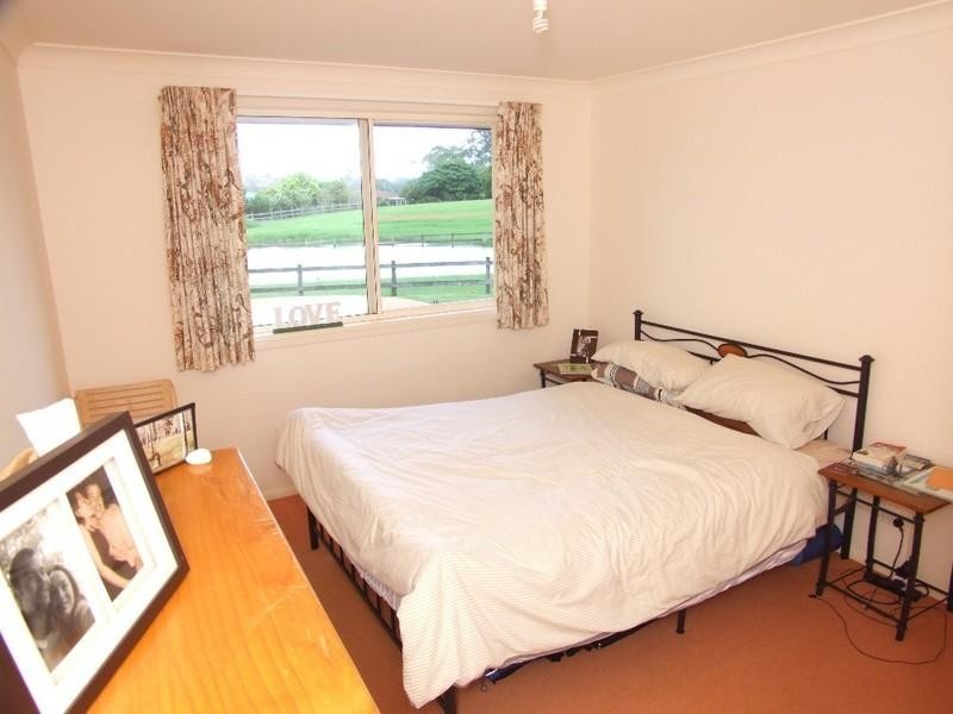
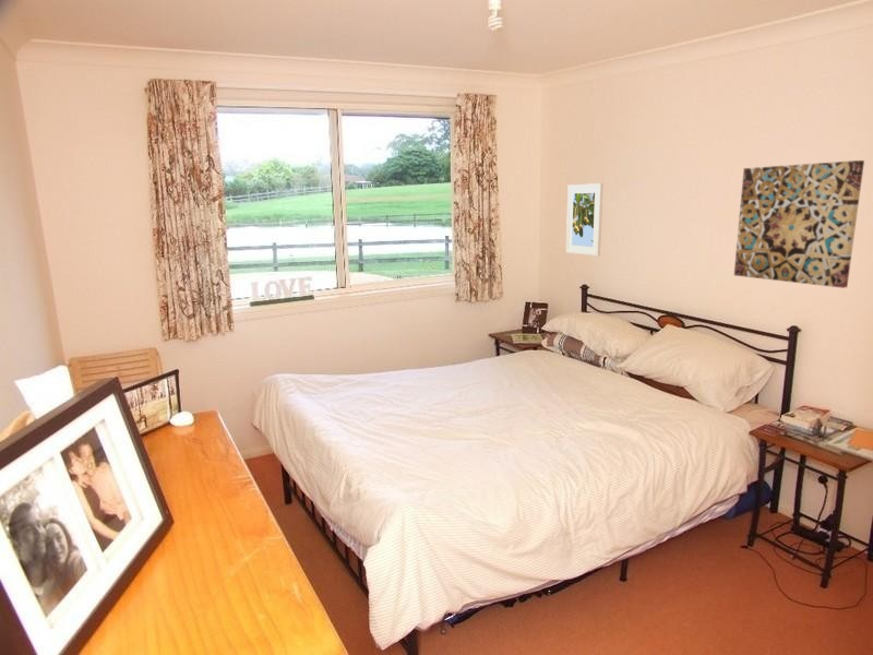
+ wall art (792, 224)
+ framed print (583, 219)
